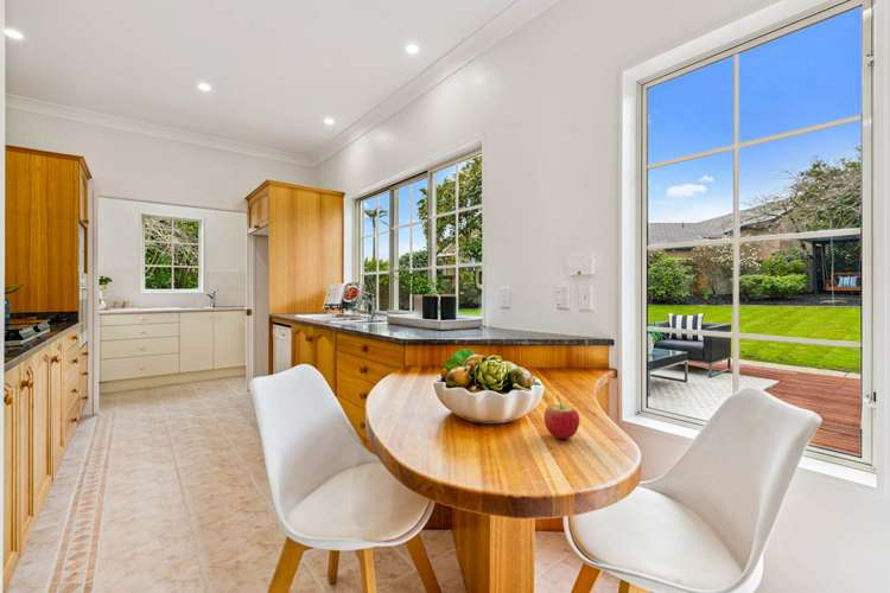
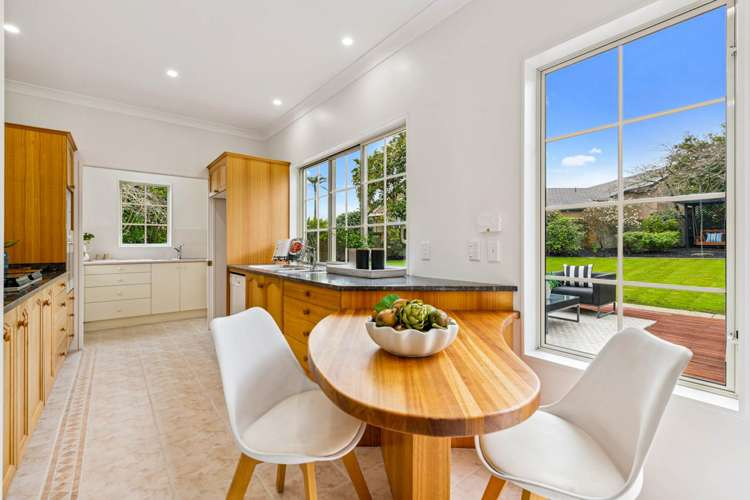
- apple (561, 416)
